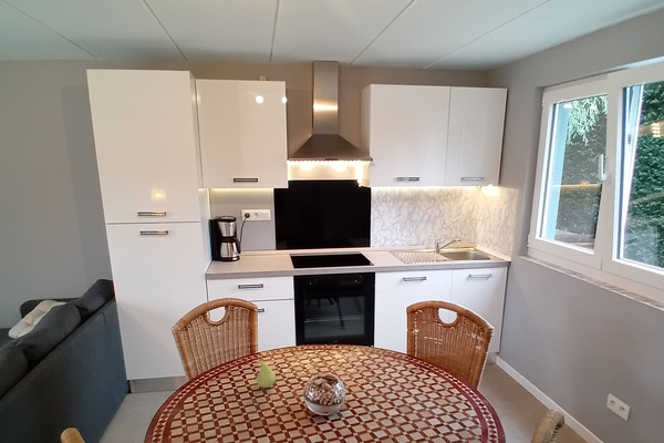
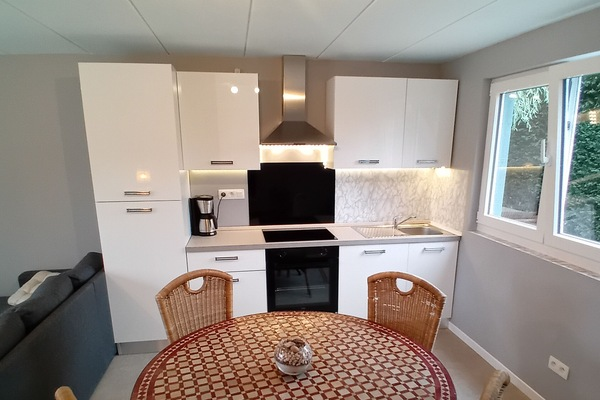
- fruit (264, 372)
